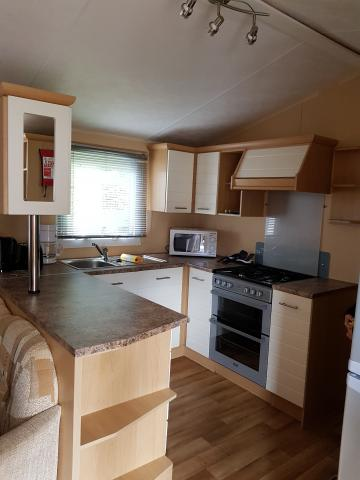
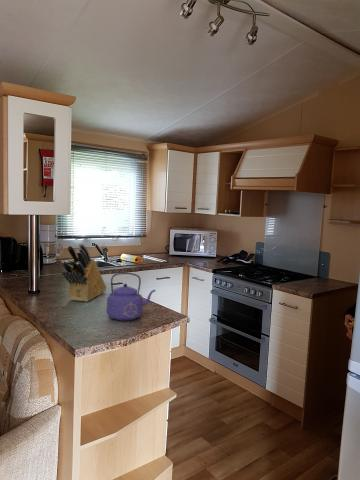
+ knife block (85, 270)
+ kettle (131, 295)
